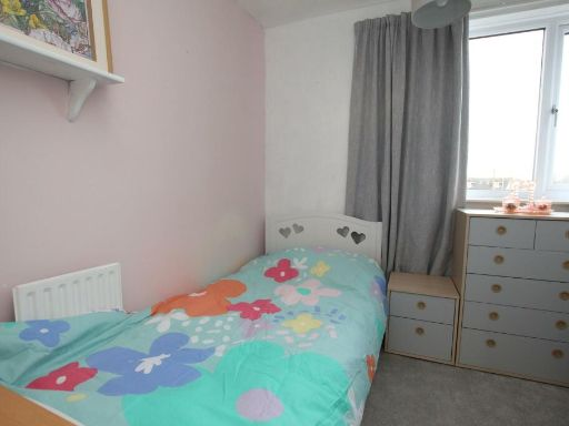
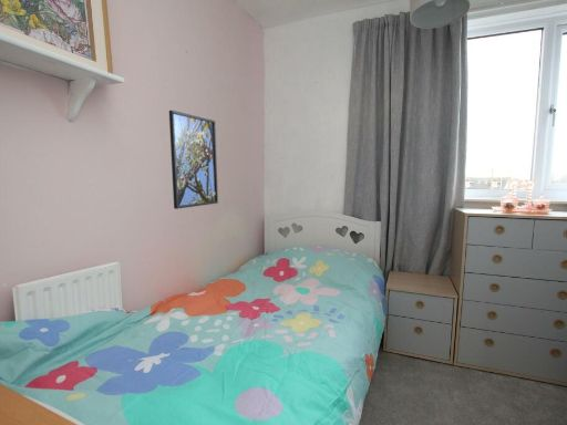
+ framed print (196, 162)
